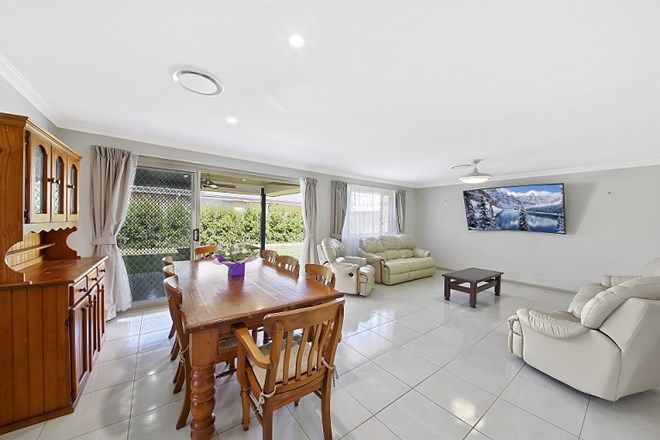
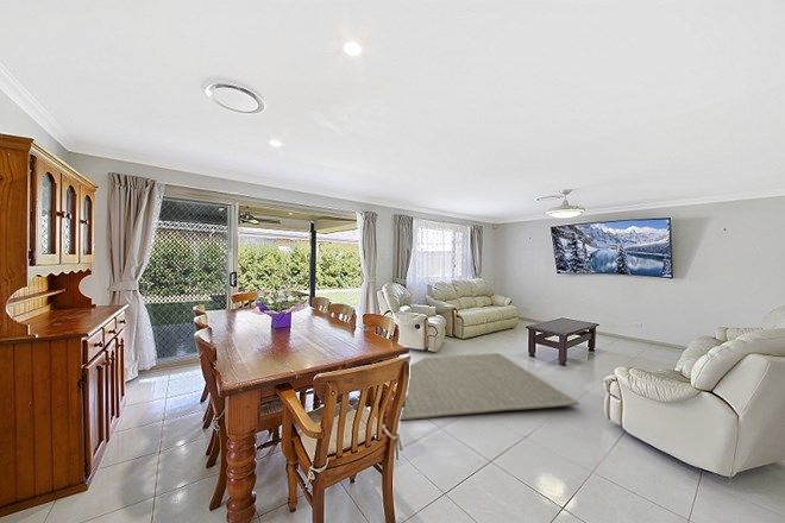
+ rug (438, 379)
